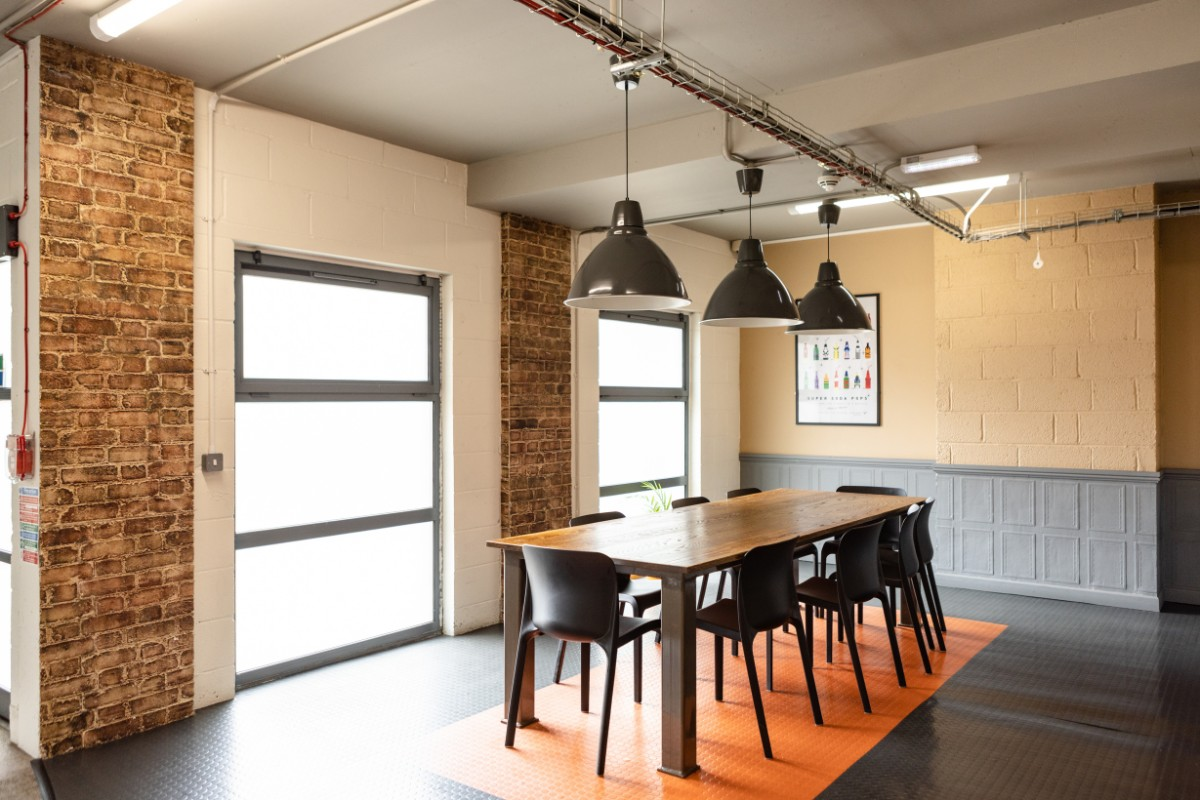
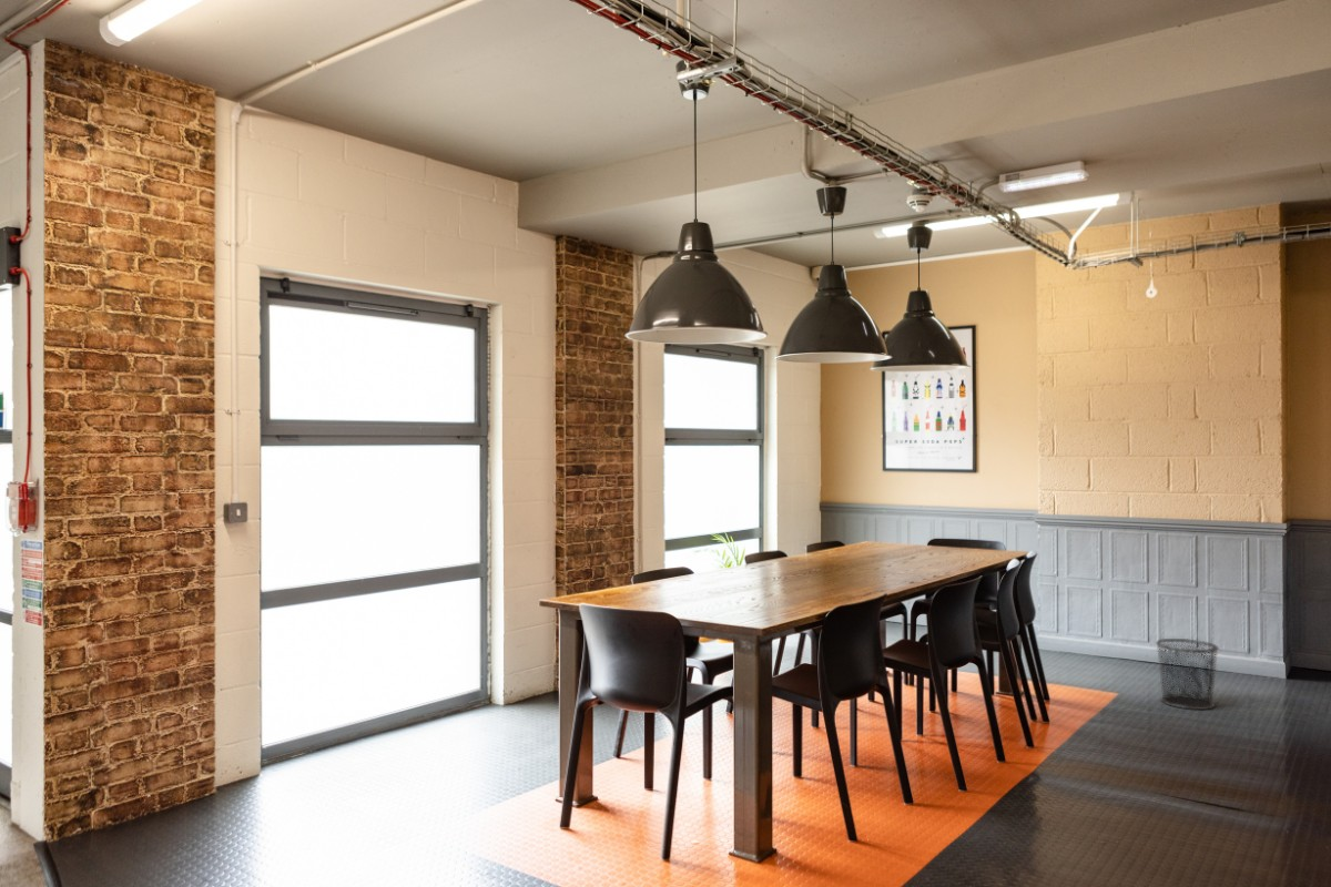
+ waste bin (1187, 673)
